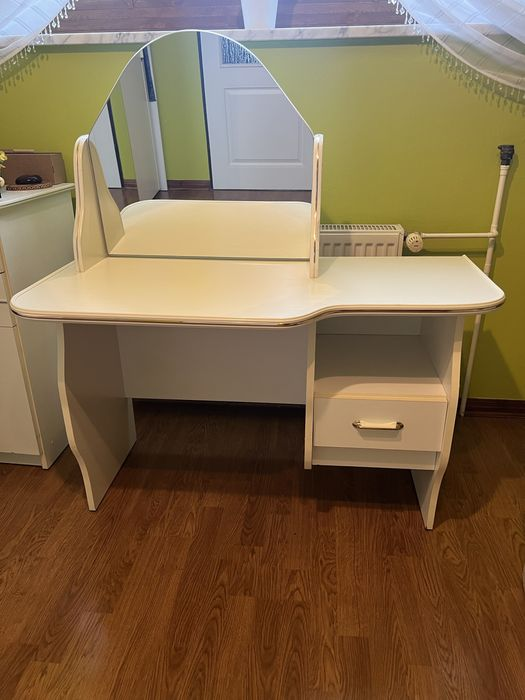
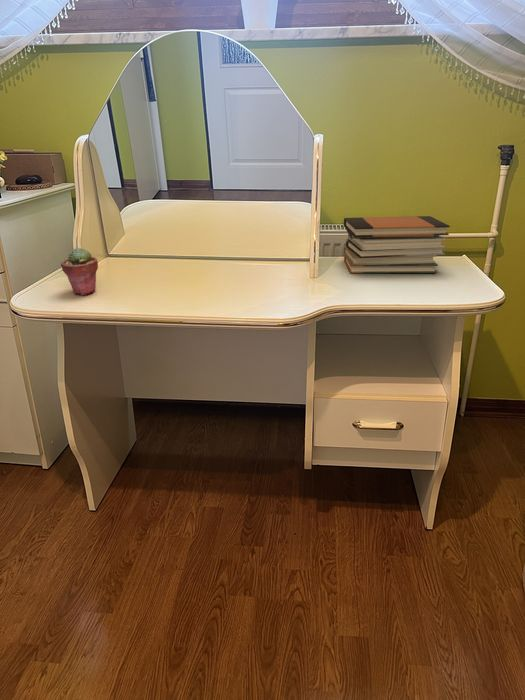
+ book stack (392, 244)
+ potted succulent (80, 269)
